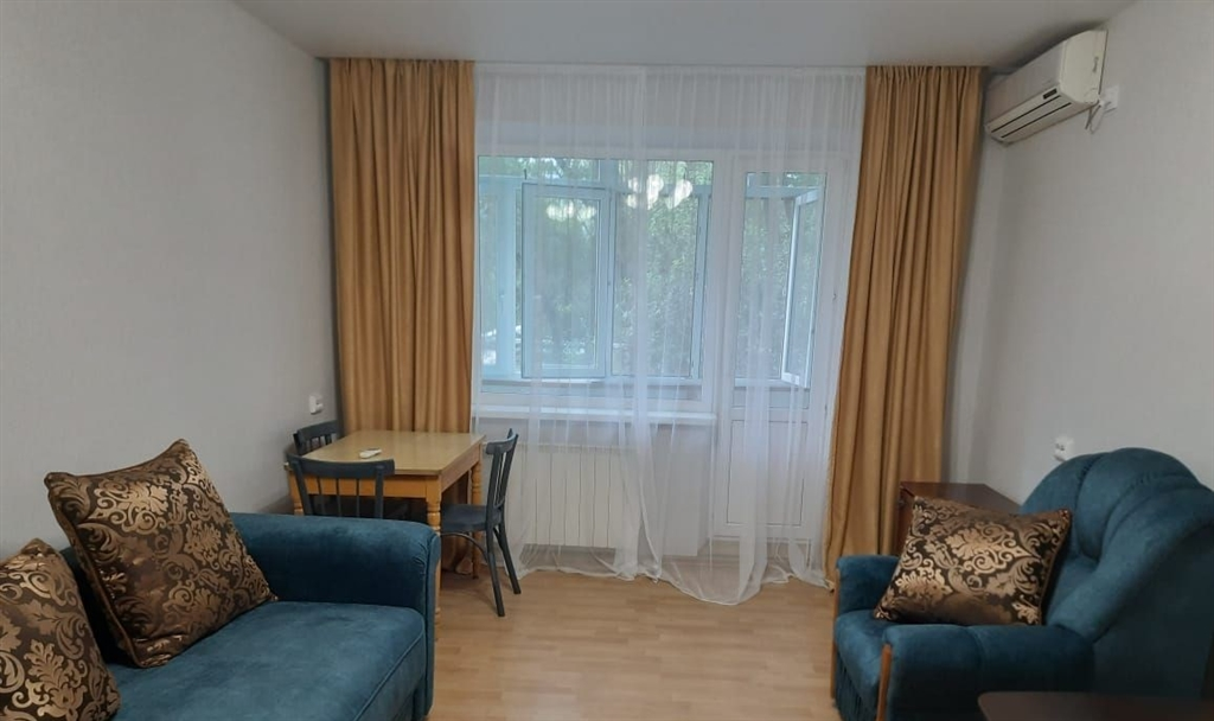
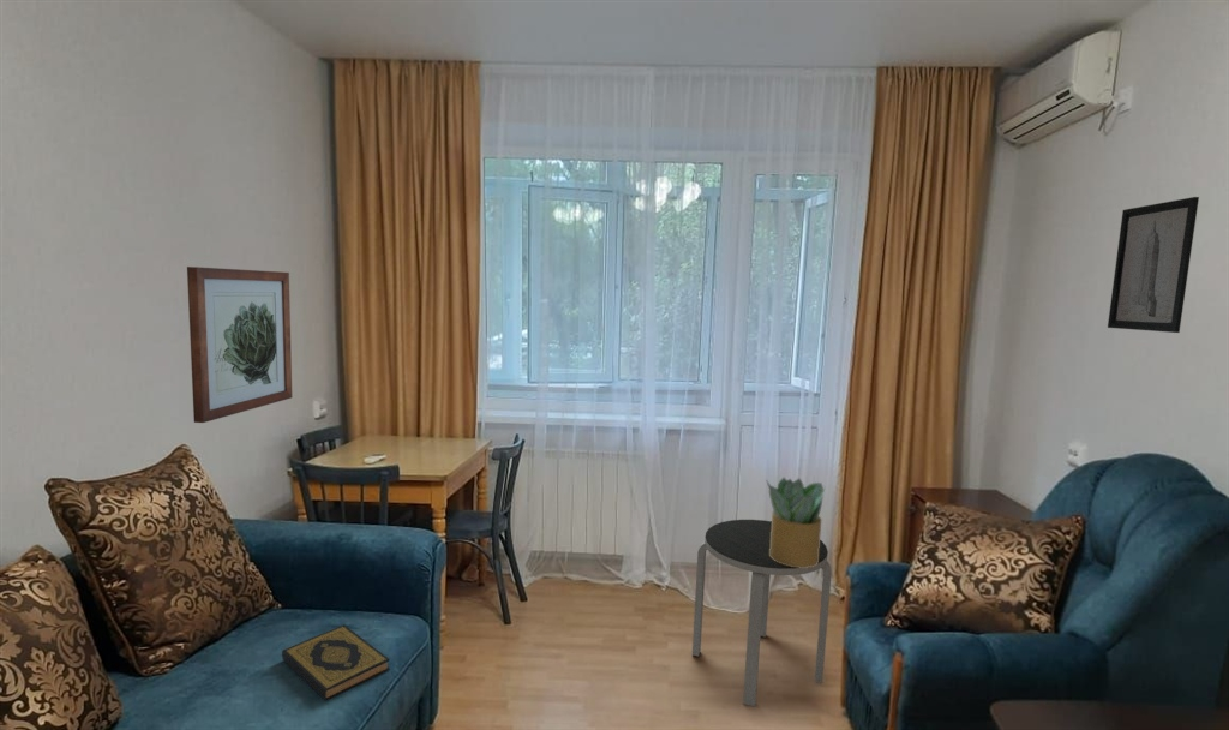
+ wall art (246, 340)
+ wall art (1149, 267)
+ hardback book (335, 659)
+ side table (760, 604)
+ potted plant (792, 519)
